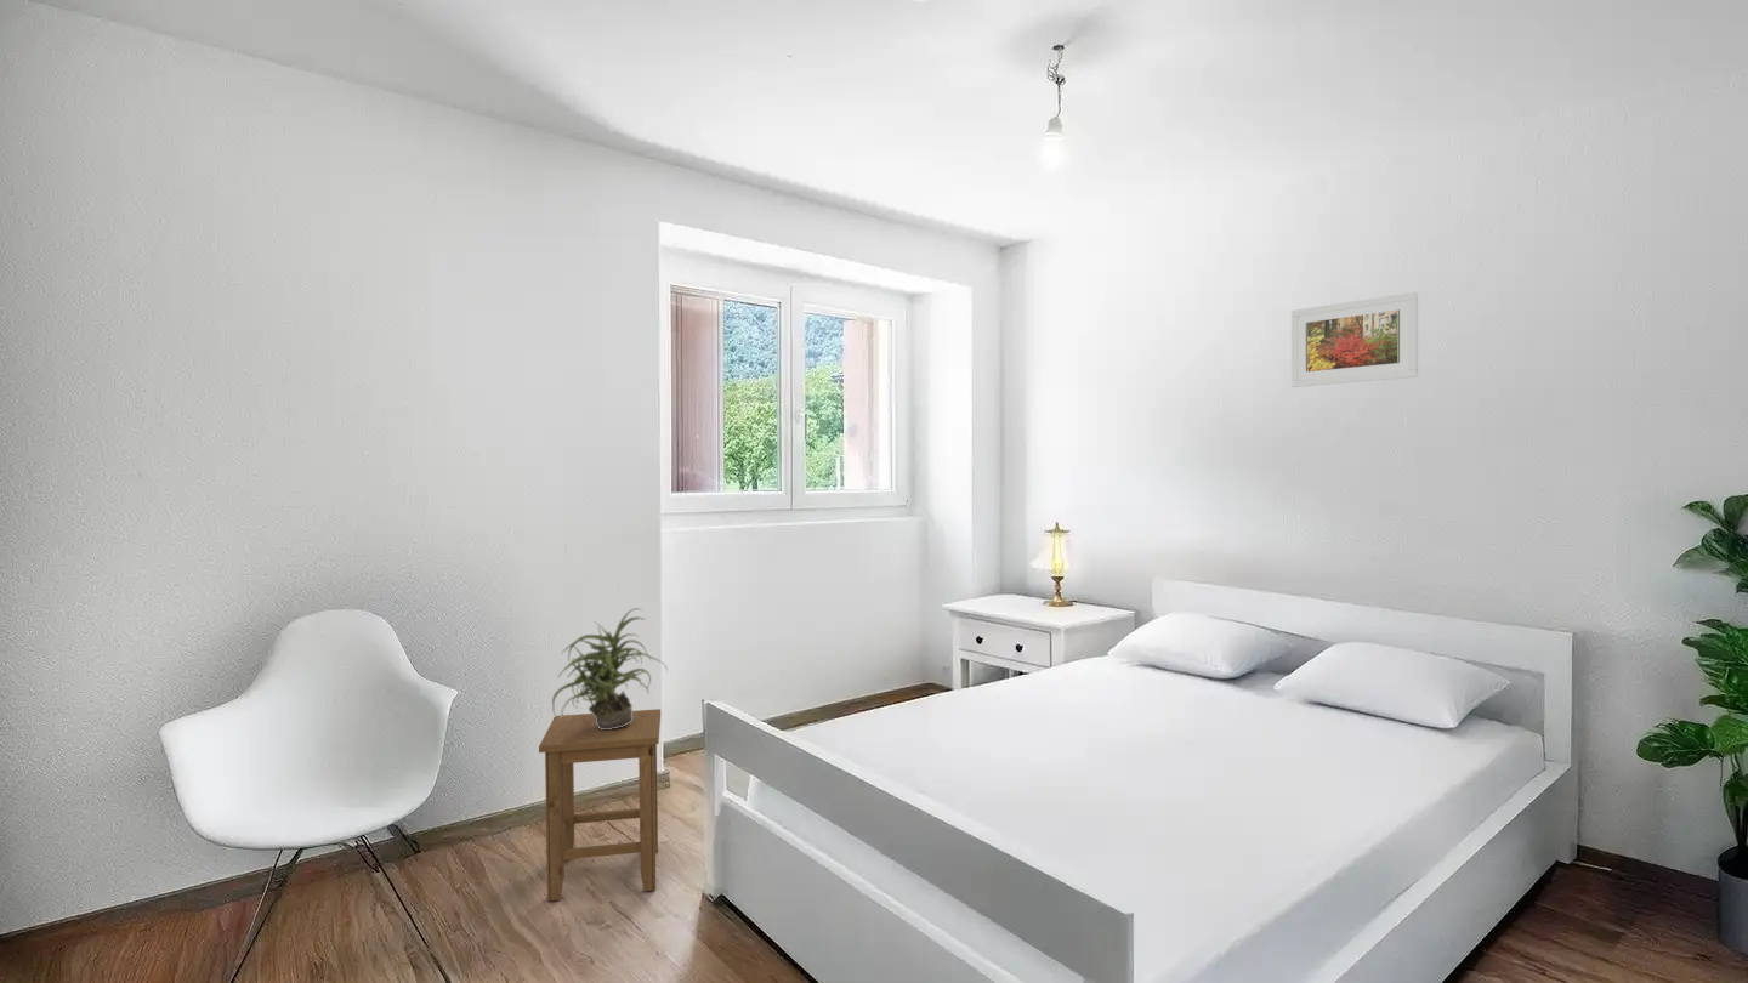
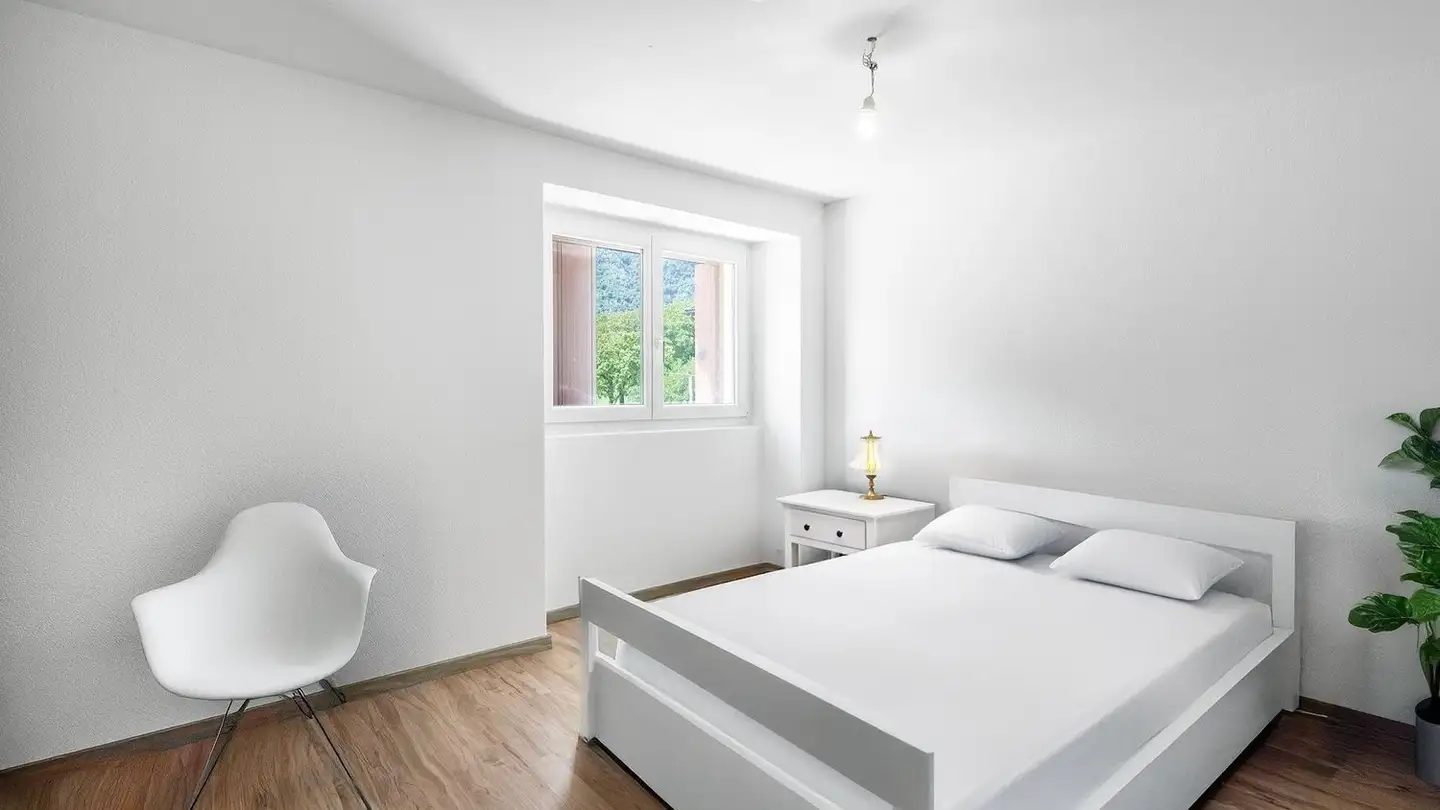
- stool (607, 811)
- potted plant (611, 670)
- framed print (1351, 341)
